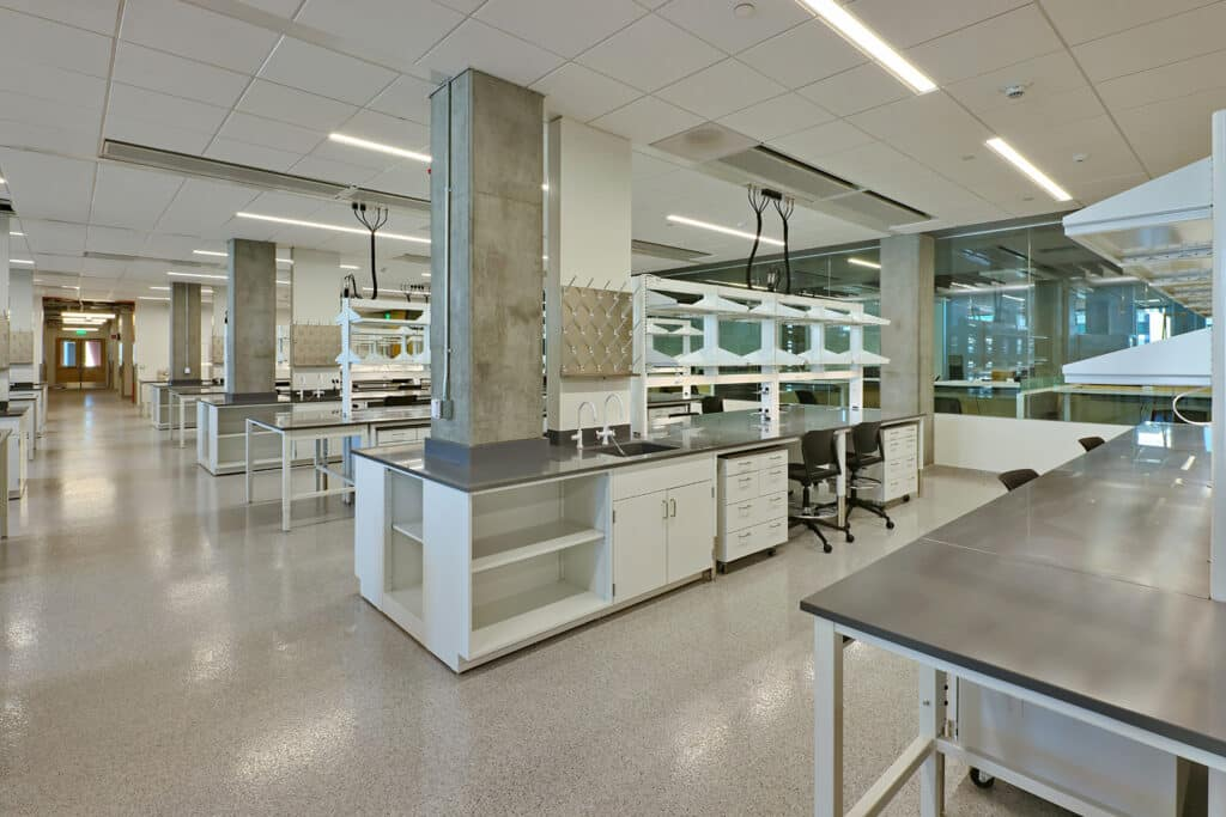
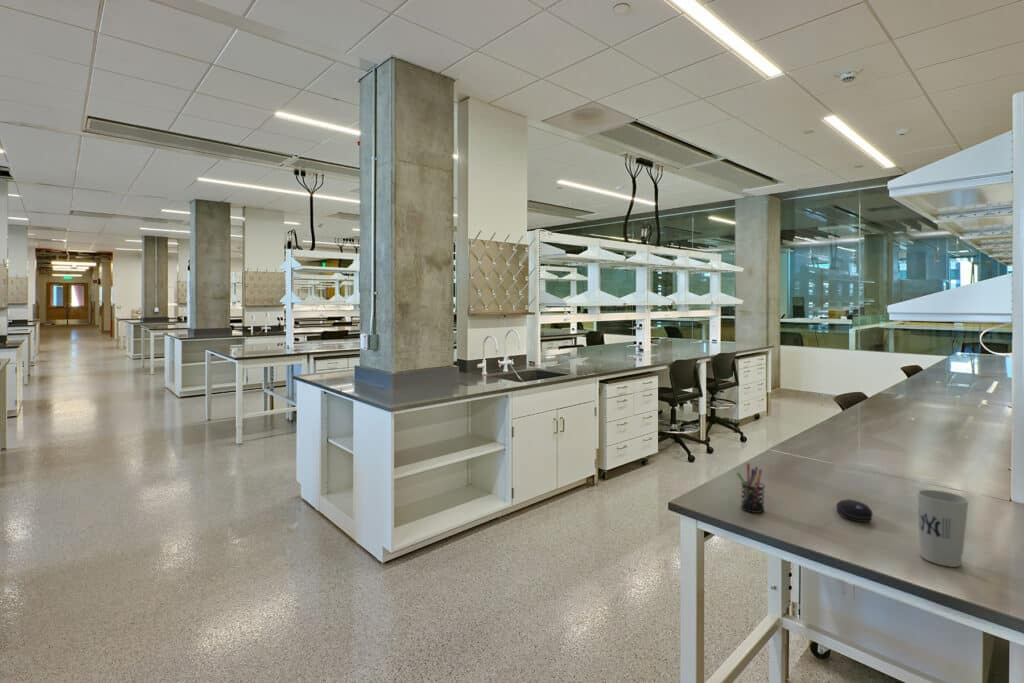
+ cup (941, 527)
+ computer mouse (853, 508)
+ pen holder (749, 487)
